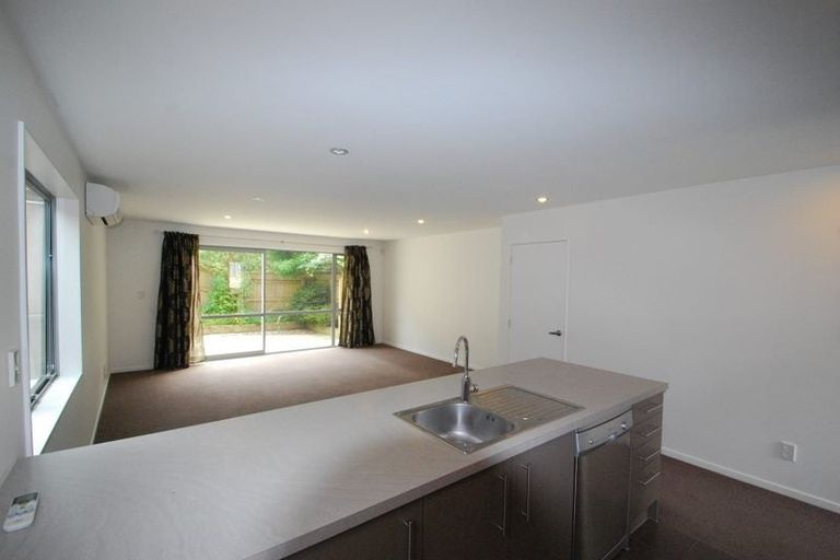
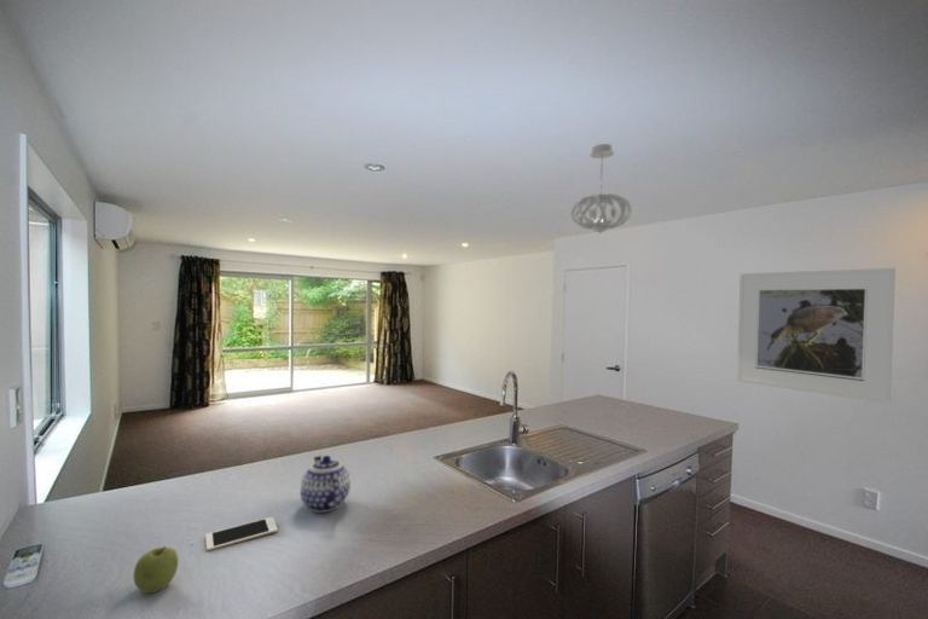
+ teapot (325, 480)
+ pendant light (601, 190)
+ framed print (806, 331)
+ cell phone (242, 532)
+ fruit (156, 567)
